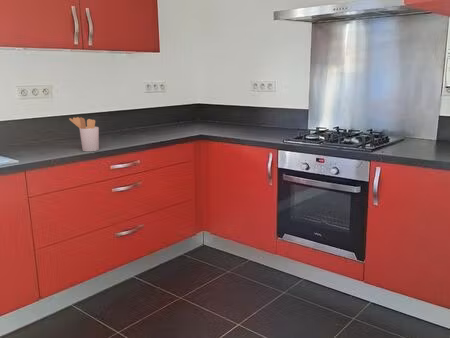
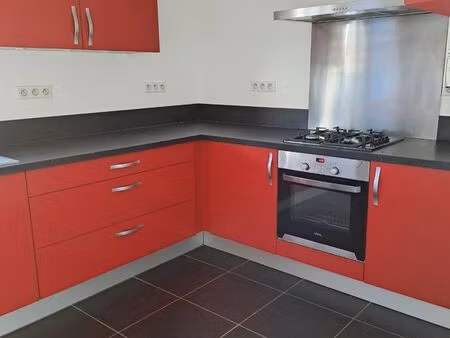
- utensil holder (85, 133)
